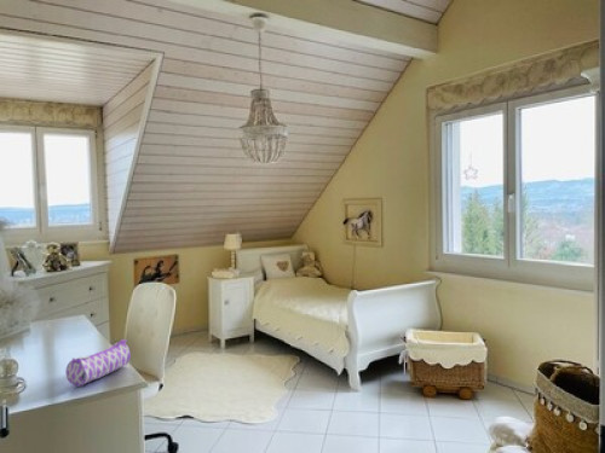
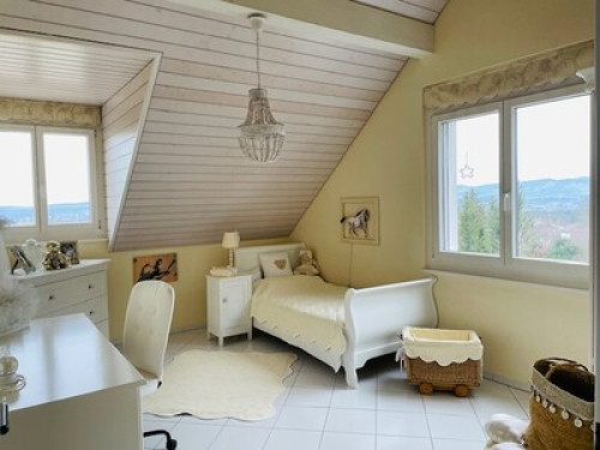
- pencil case (99, 361)
